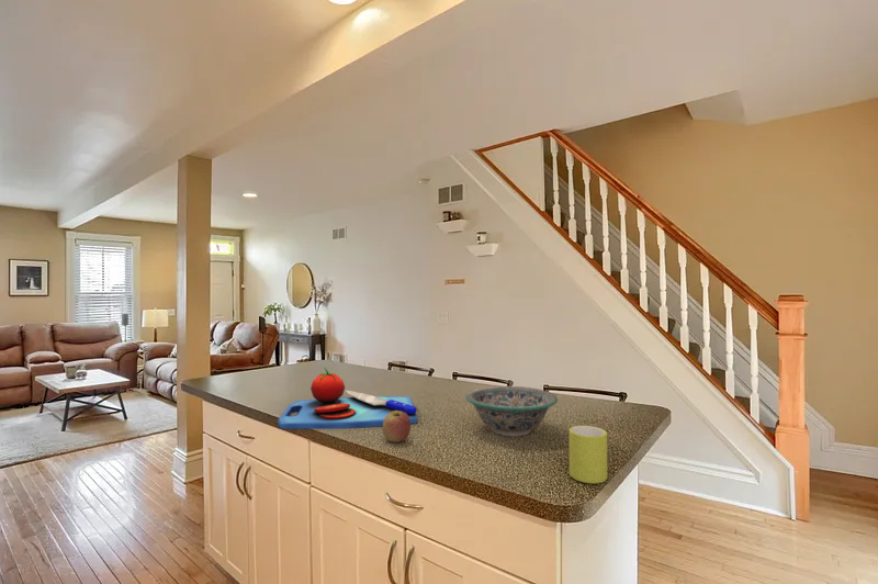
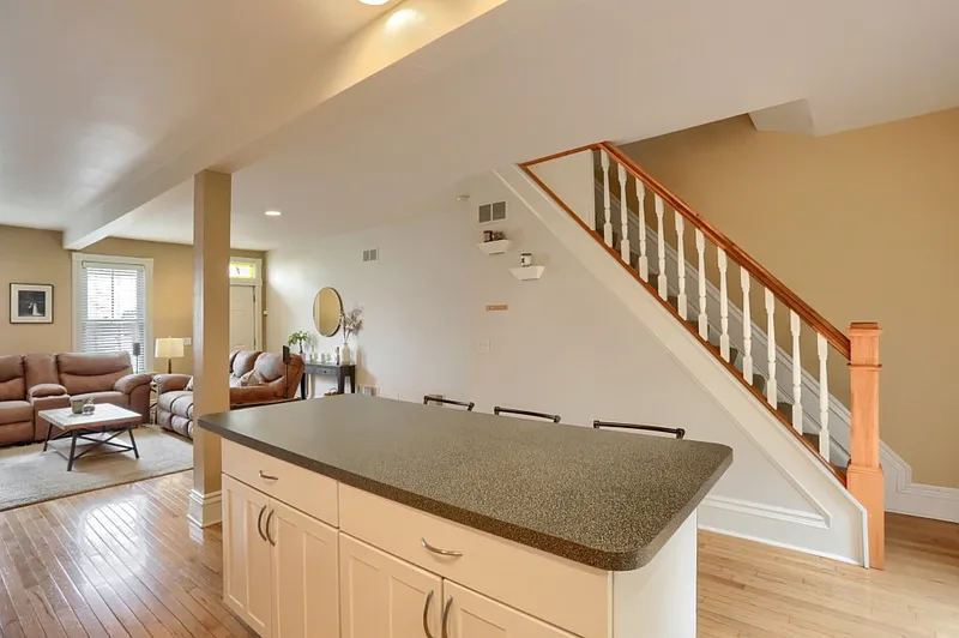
- decorative bowl (510, 413)
- chopping board (350, 391)
- mug (589, 451)
- apple (396, 426)
